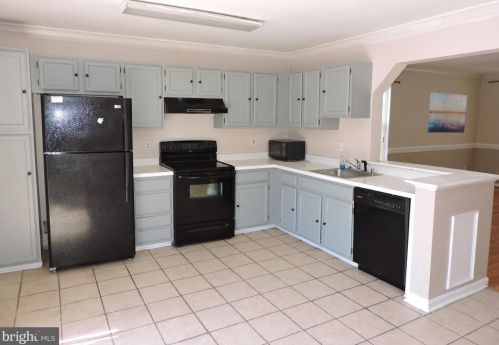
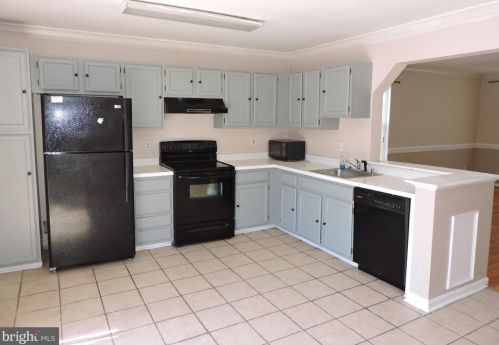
- wall art (448, 113)
